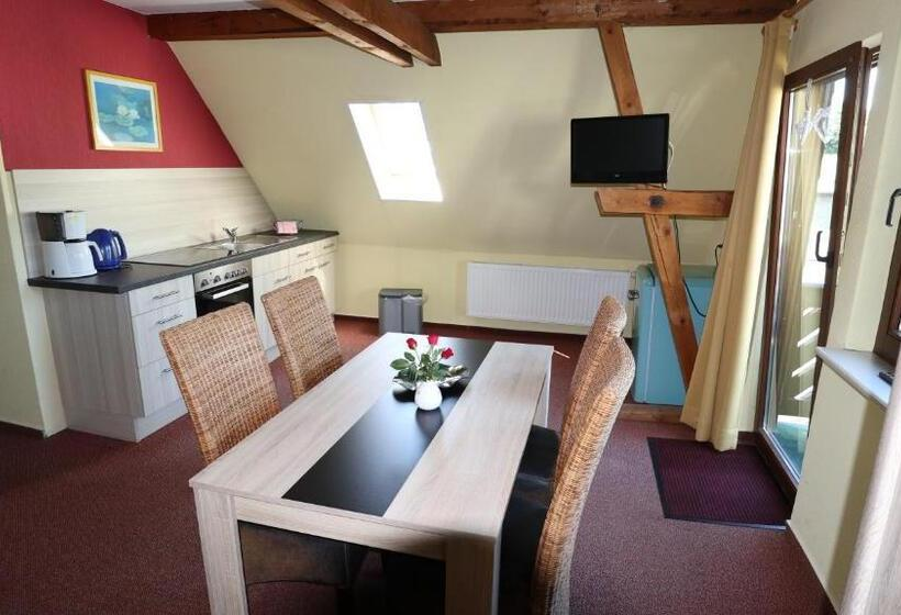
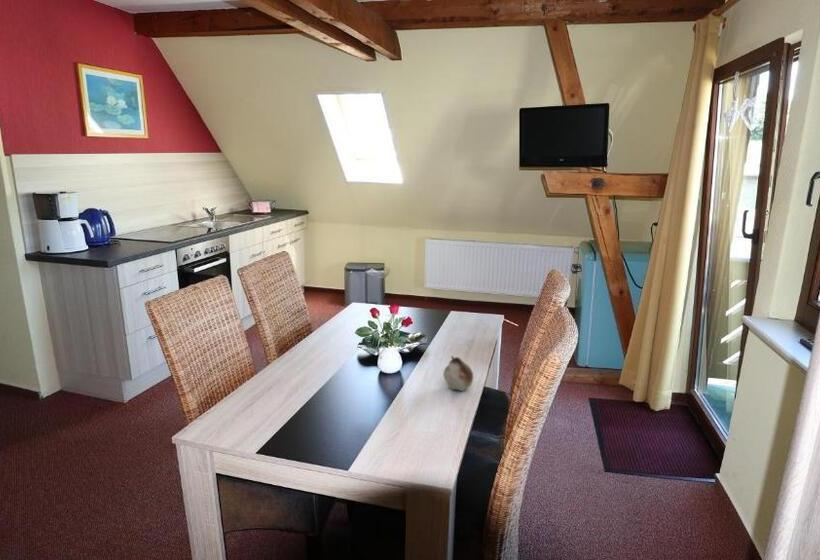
+ fruit (458, 371)
